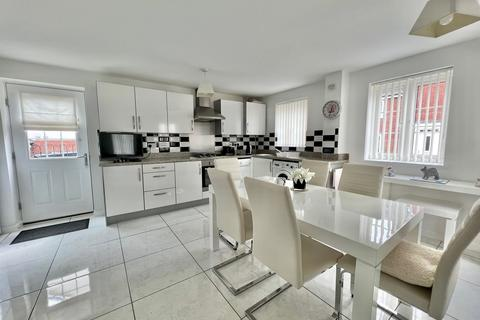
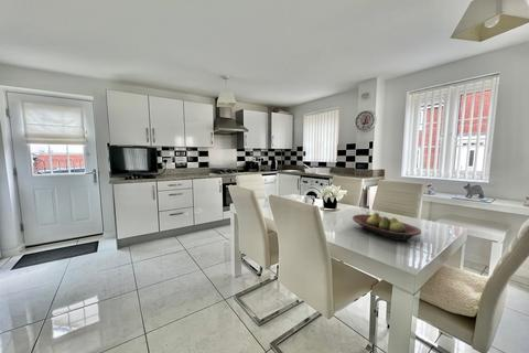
+ fruit bowl (382, 224)
